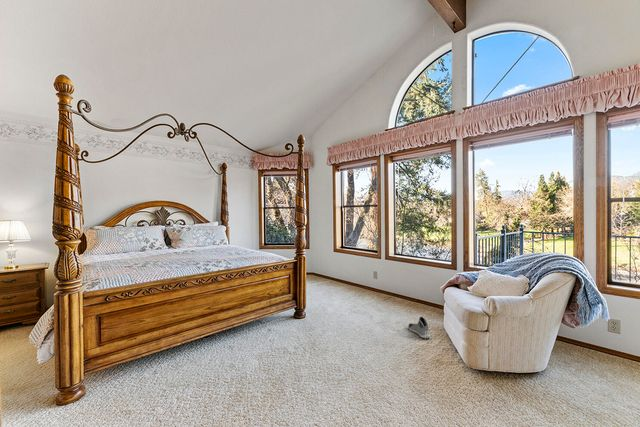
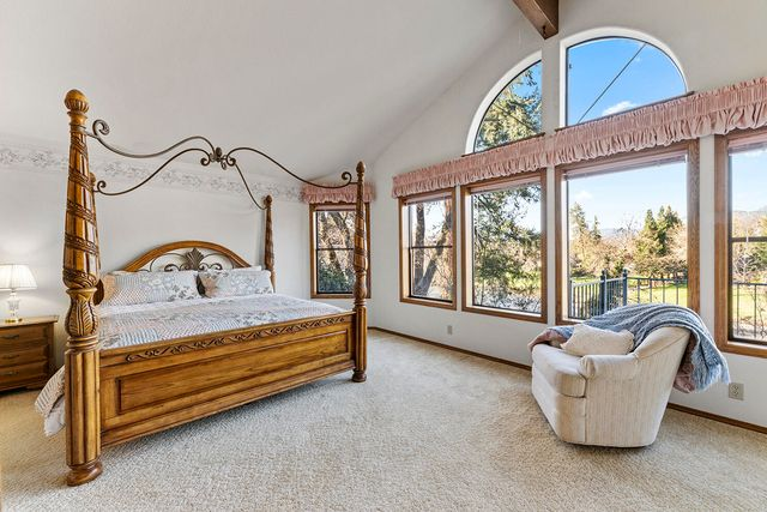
- sneaker (419, 324)
